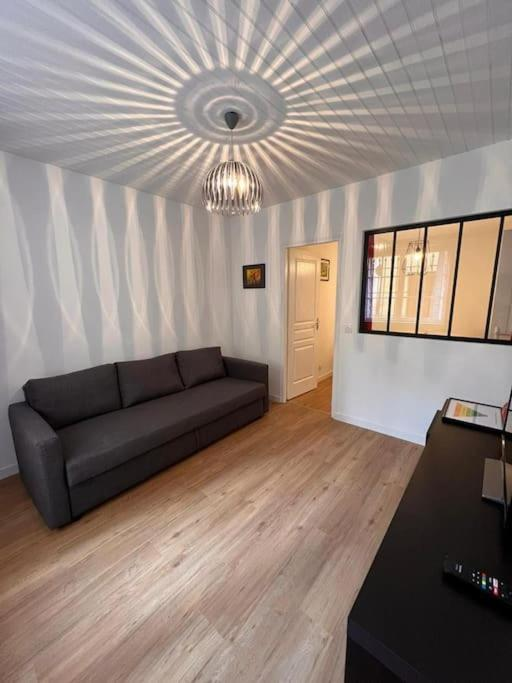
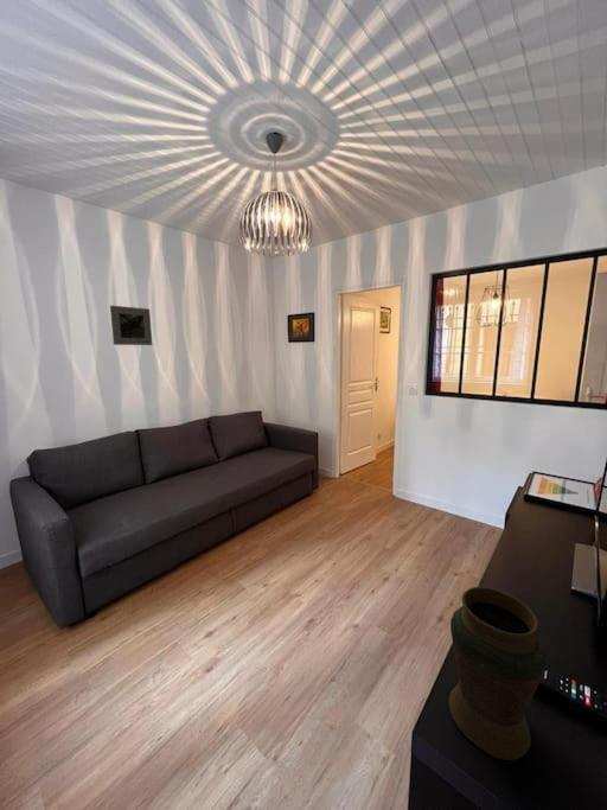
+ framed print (132, 326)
+ decorative vase (492, 664)
